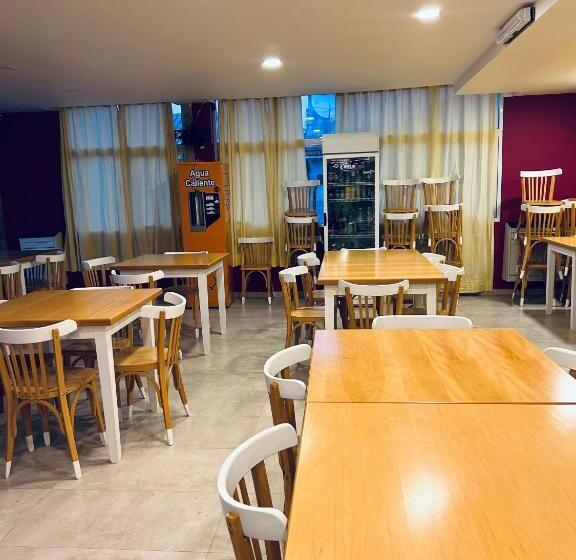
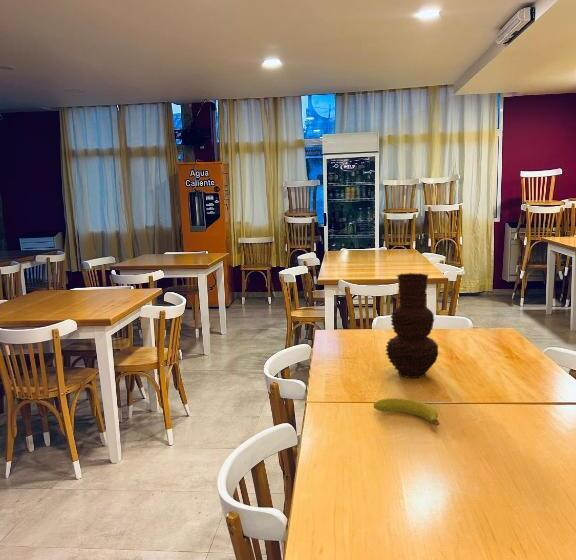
+ fruit (406, 411)
+ vase (412, 325)
